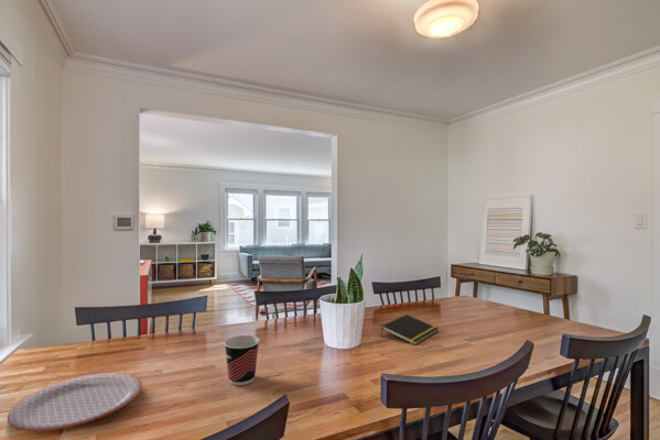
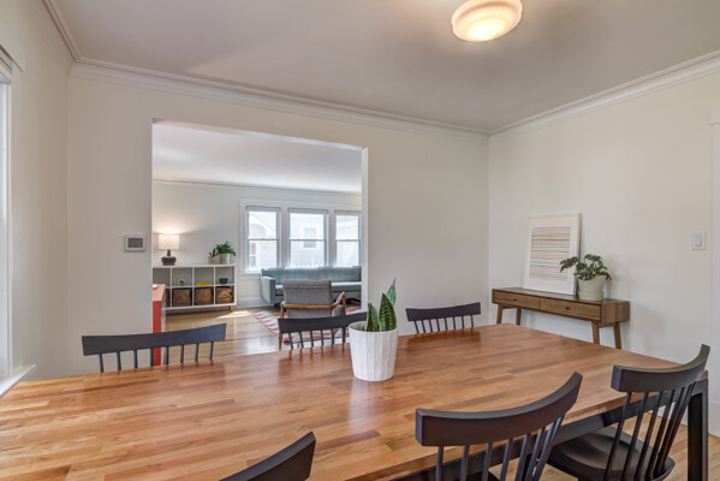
- cup (241, 360)
- plate (80, 400)
- notepad (410, 328)
